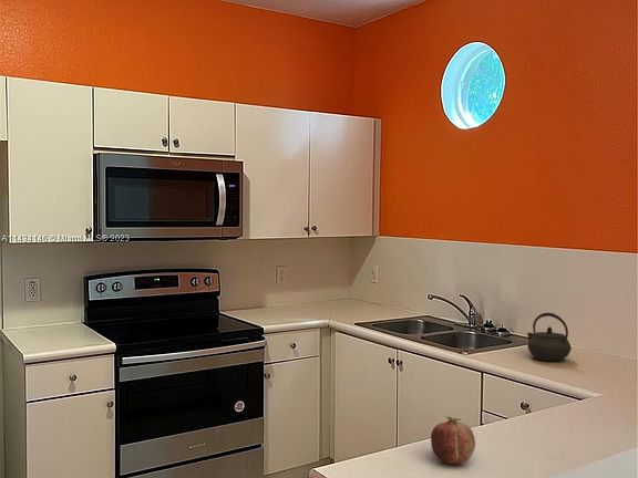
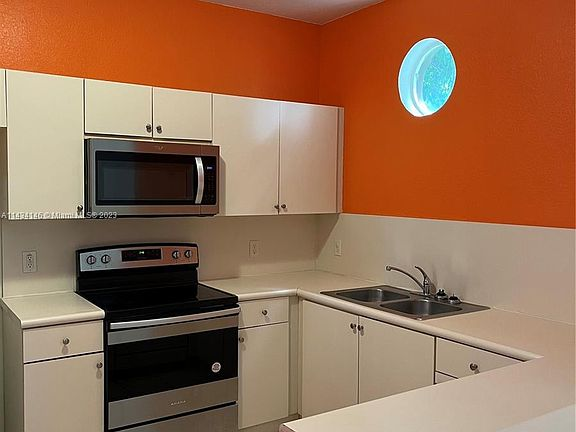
- fruit (452, 439)
- kettle (546, 335)
